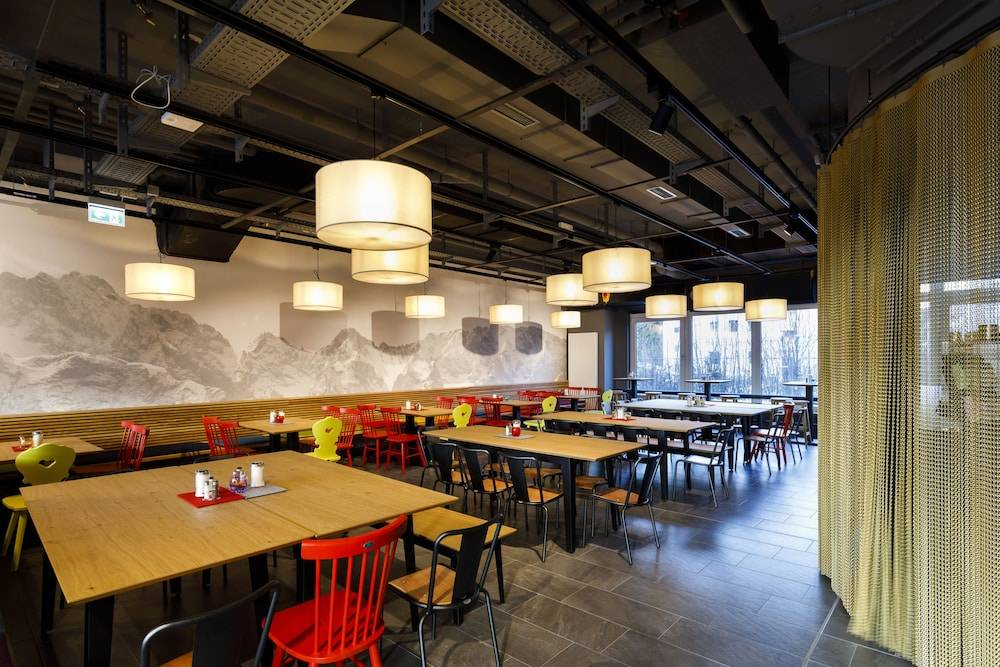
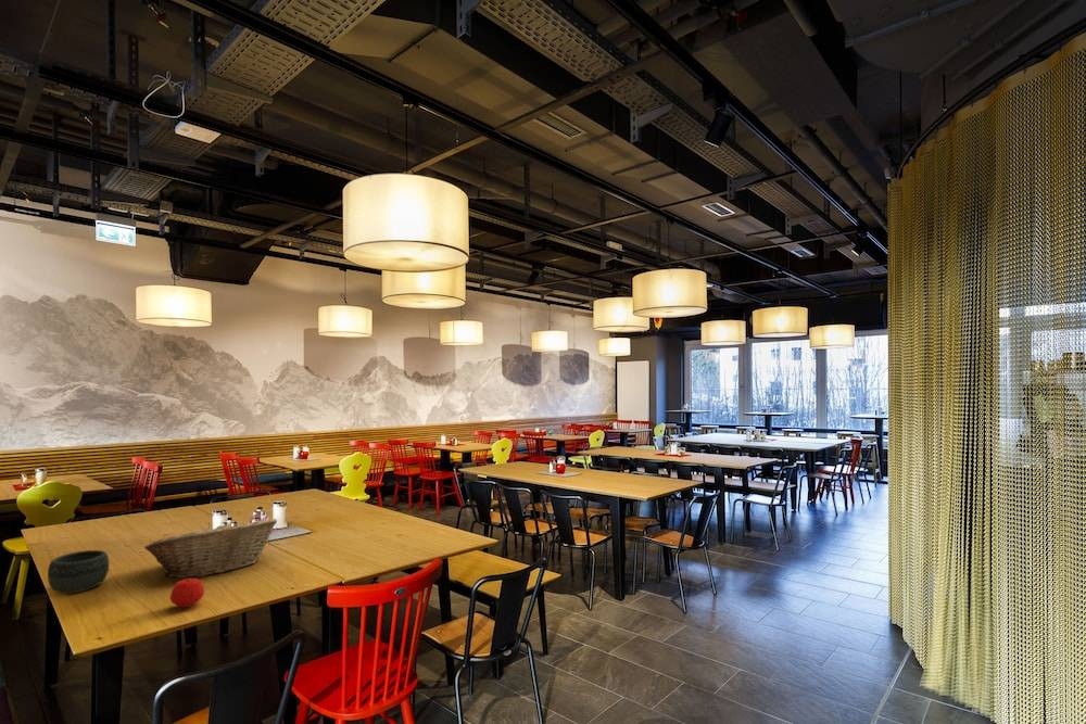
+ apple (187, 592)
+ fruit basket (214, 543)
+ bowl (78, 571)
